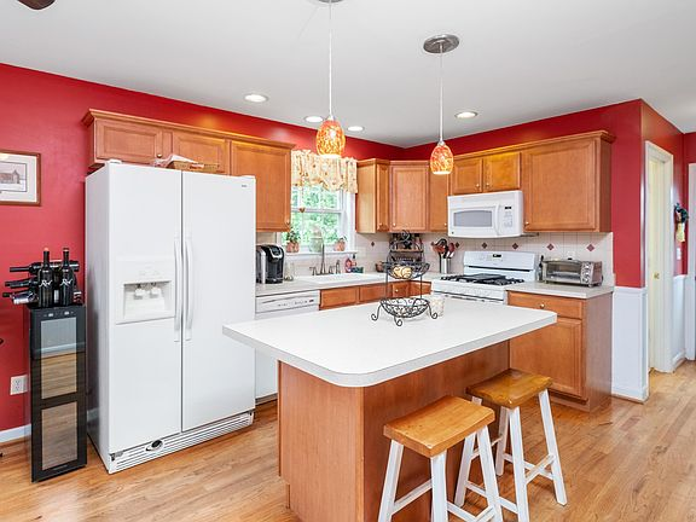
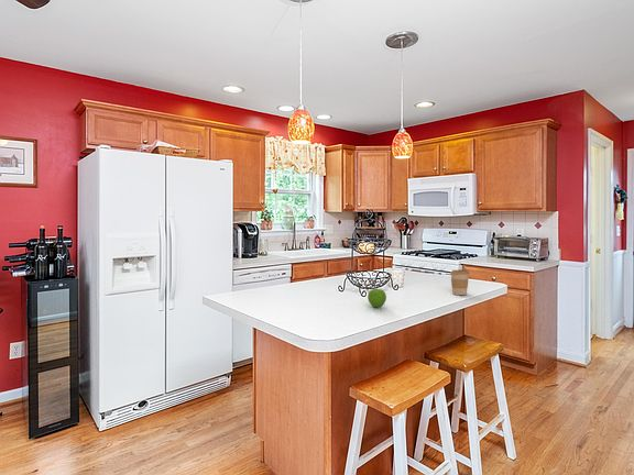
+ fruit (376, 298)
+ coffee cup (459, 280)
